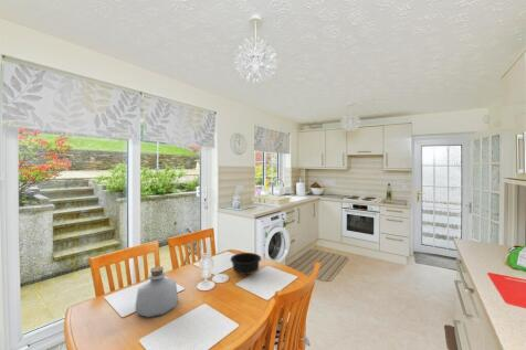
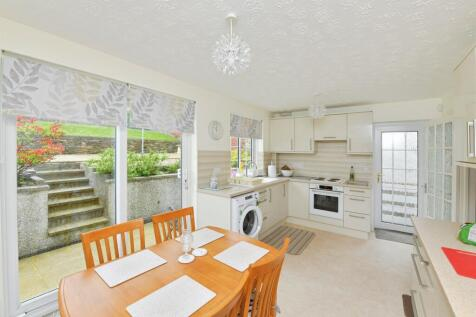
- bottle (157, 287)
- bowl (245, 265)
